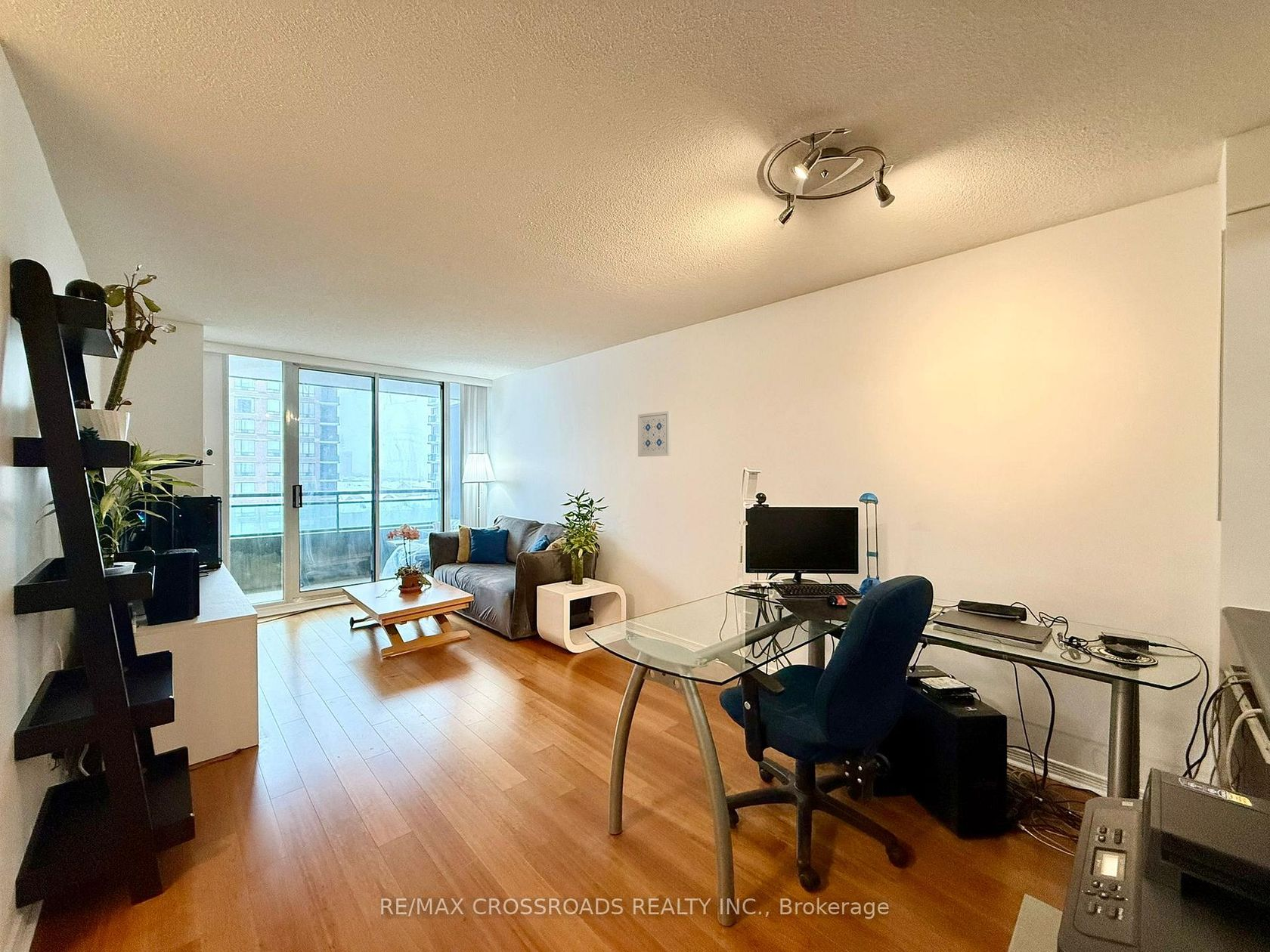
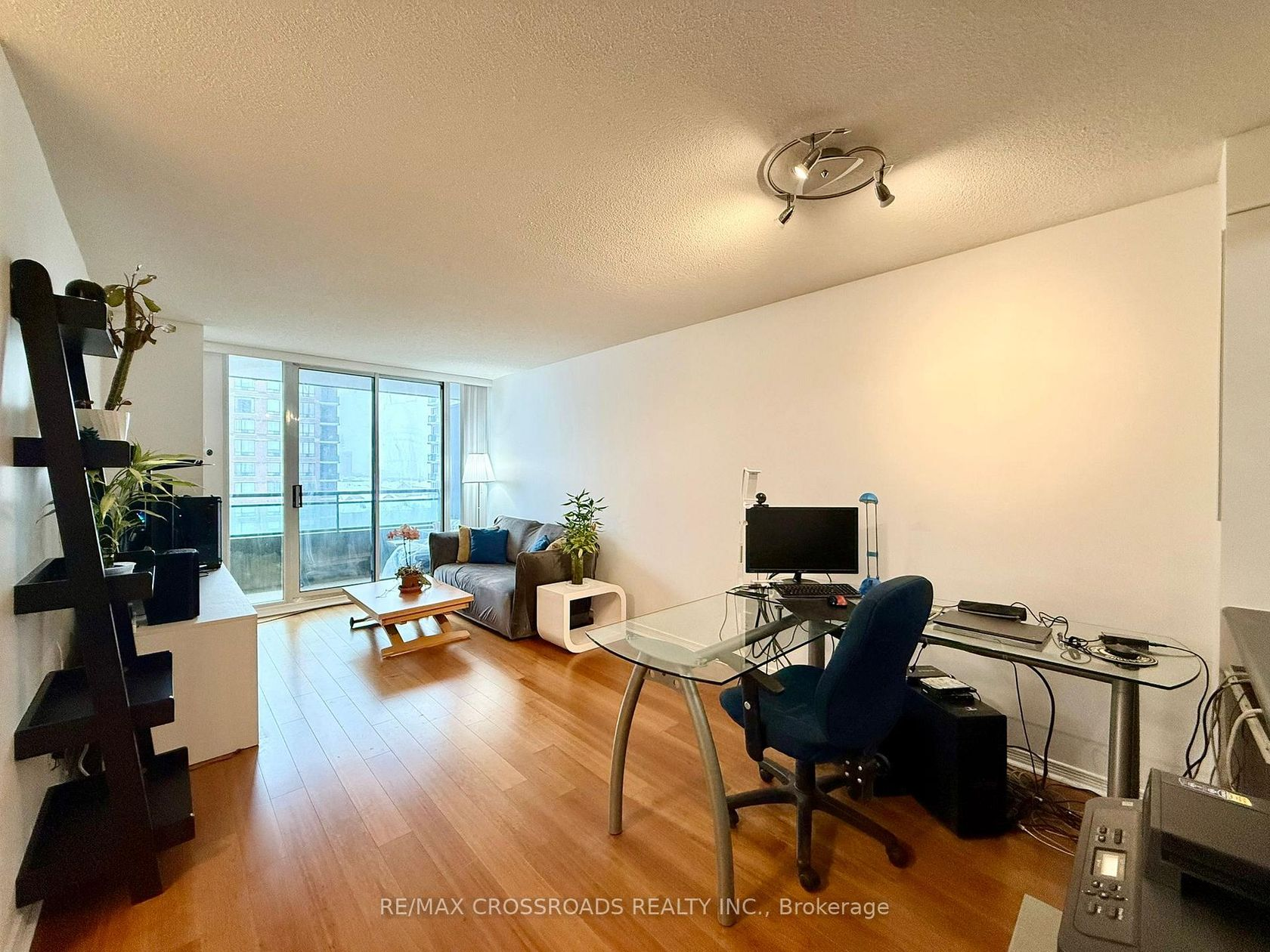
- wall art (654, 434)
